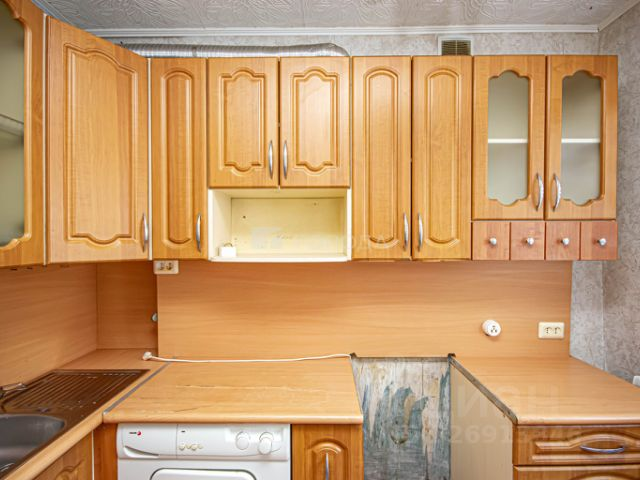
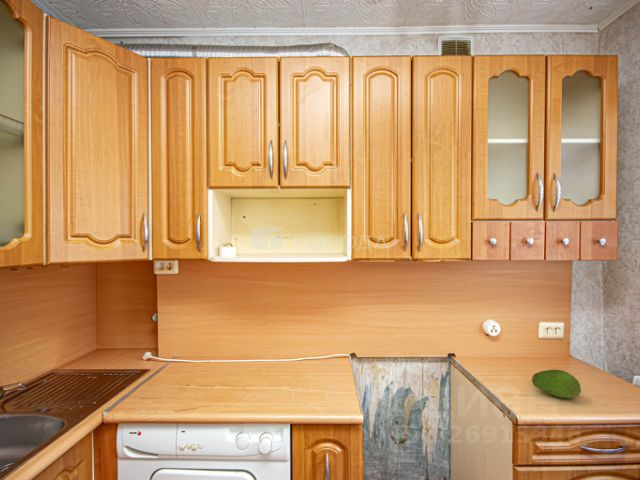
+ fruit (555, 382)
